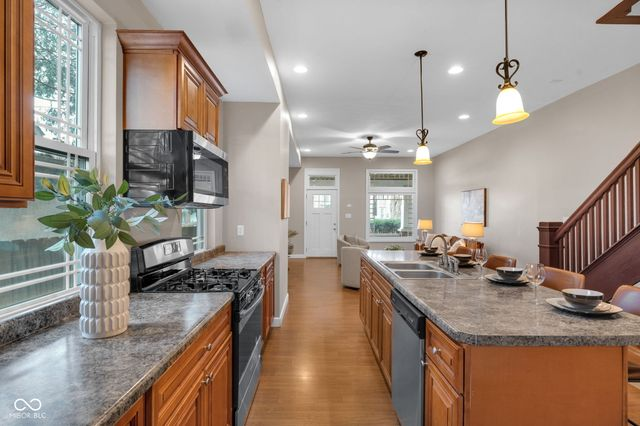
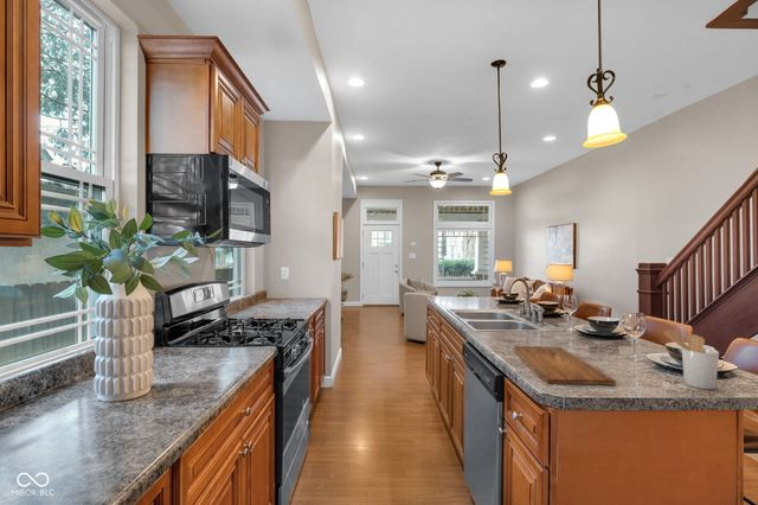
+ cutting board (554, 362)
+ utensil holder (689, 357)
